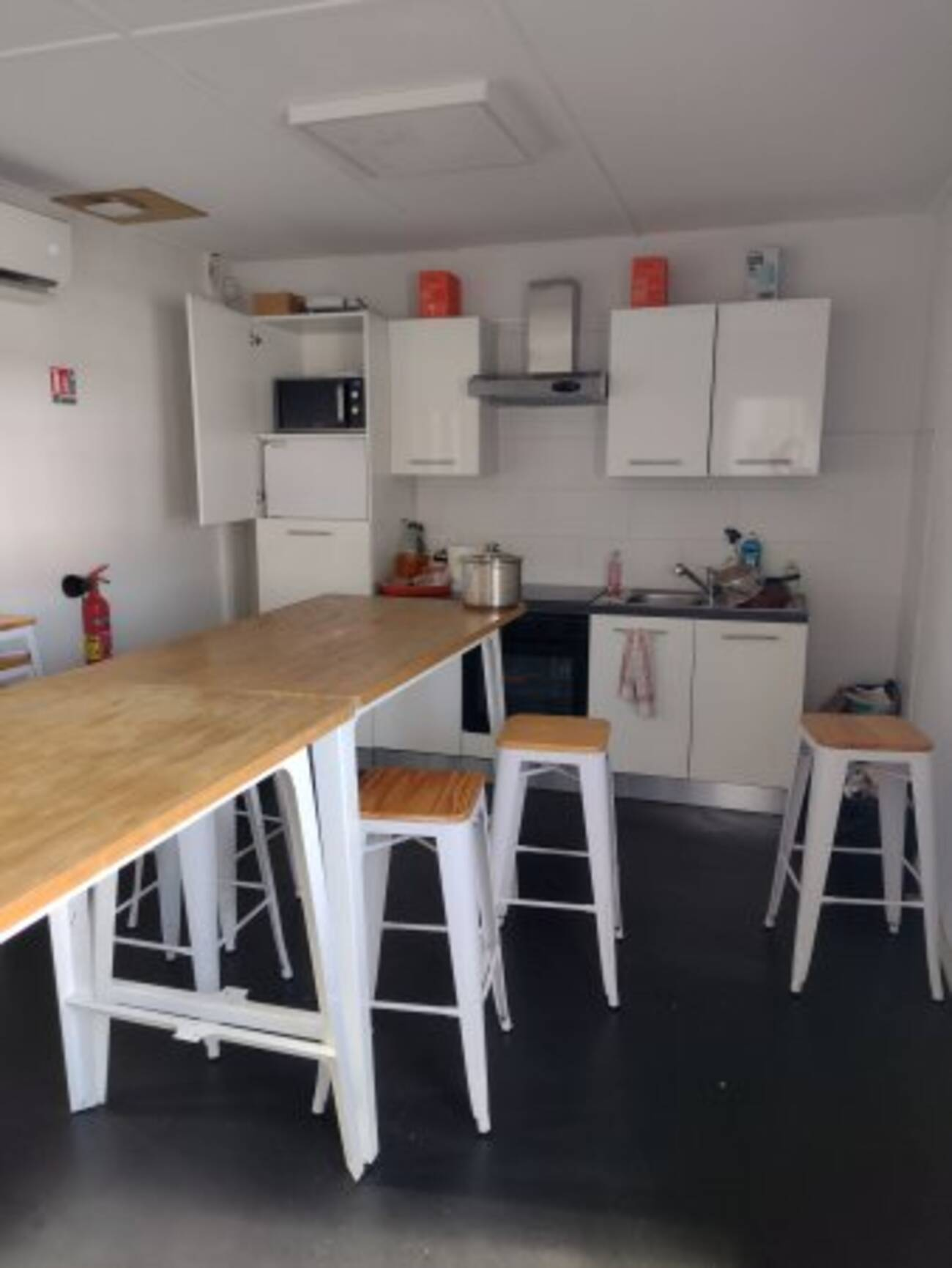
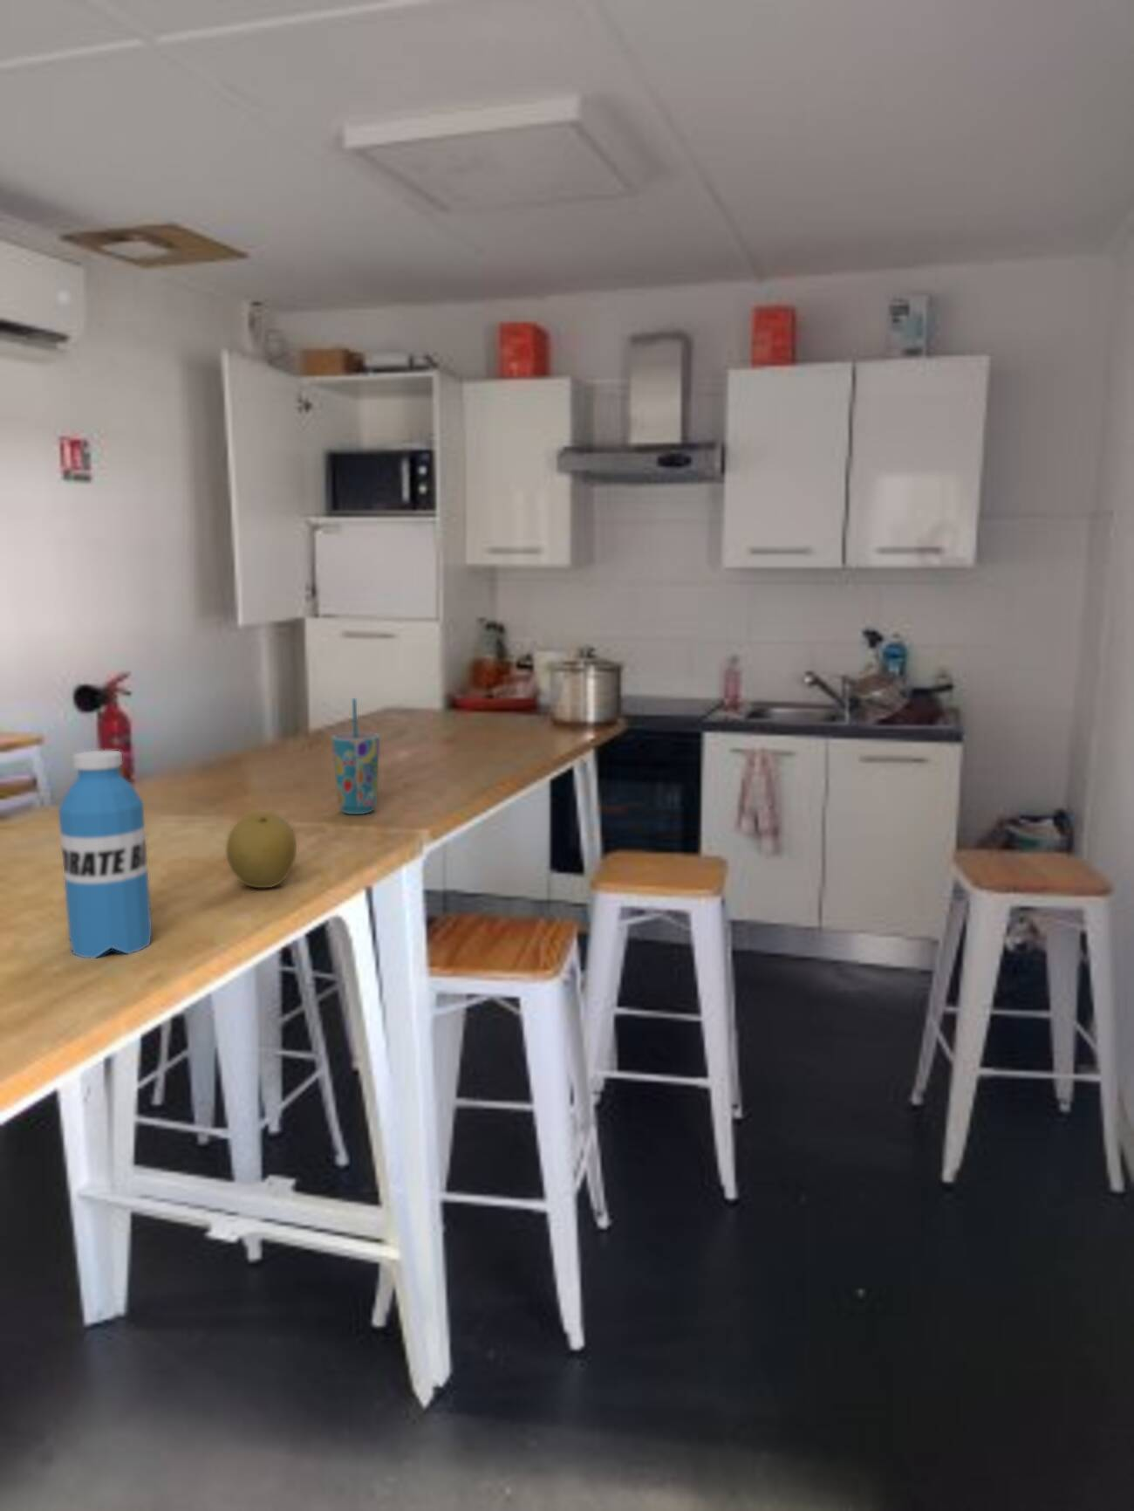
+ fruit (262, 850)
+ water bottle (105, 850)
+ cup (356, 756)
